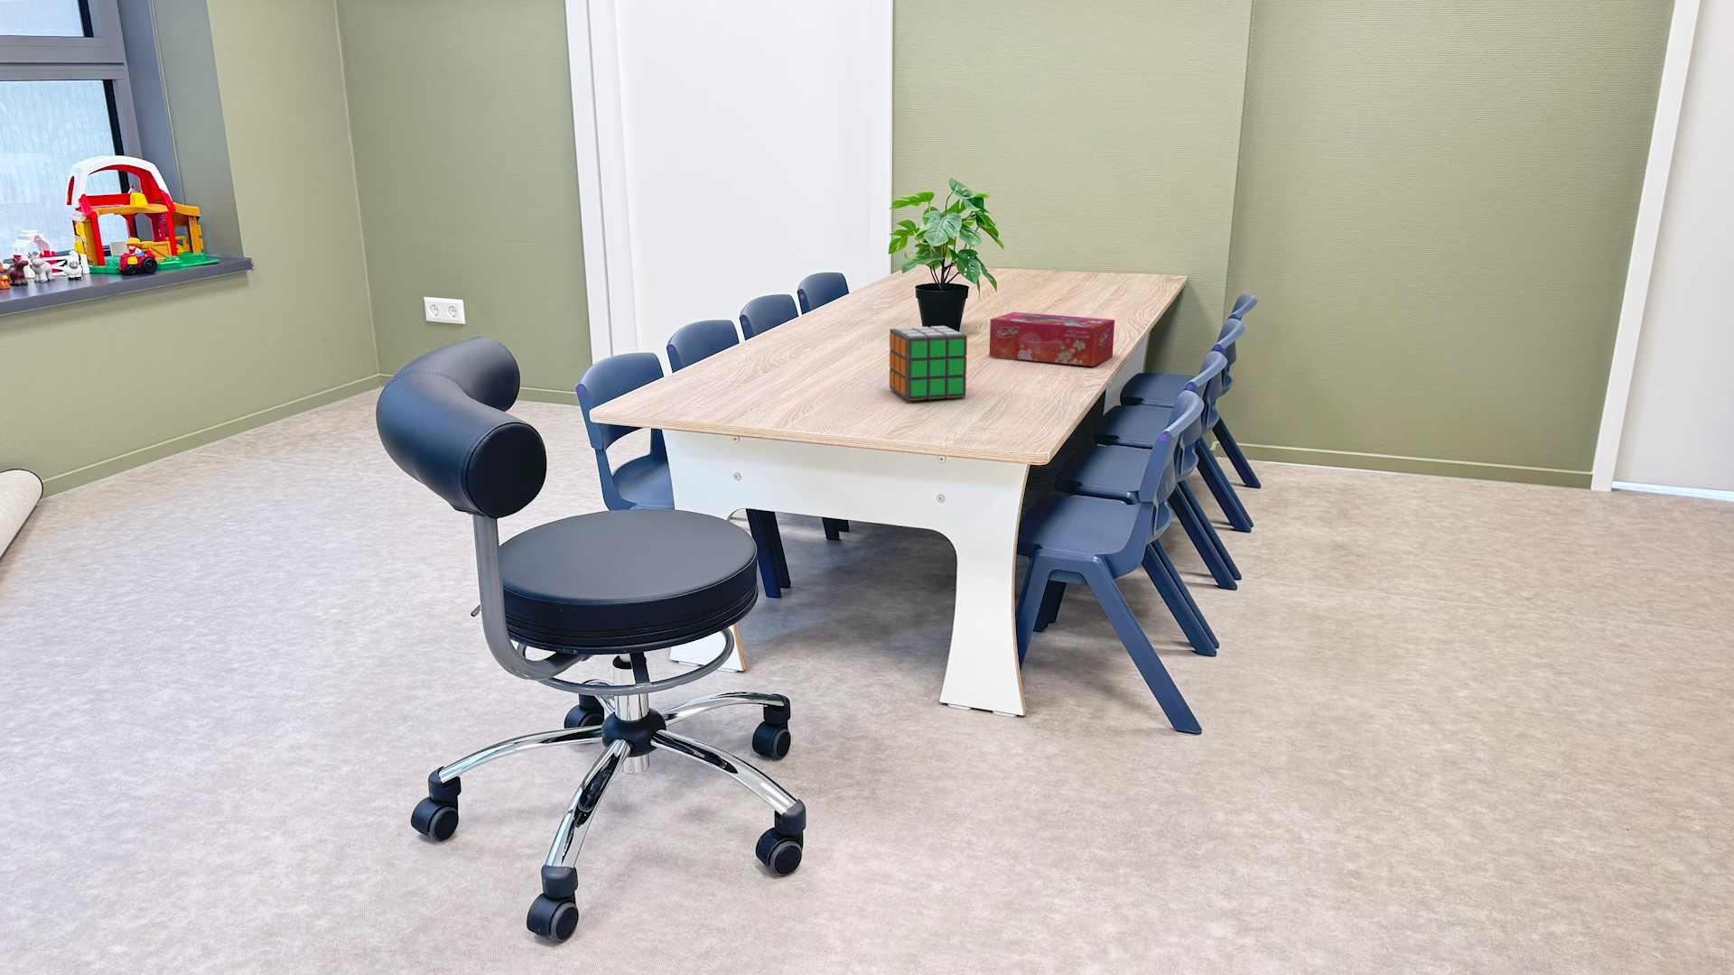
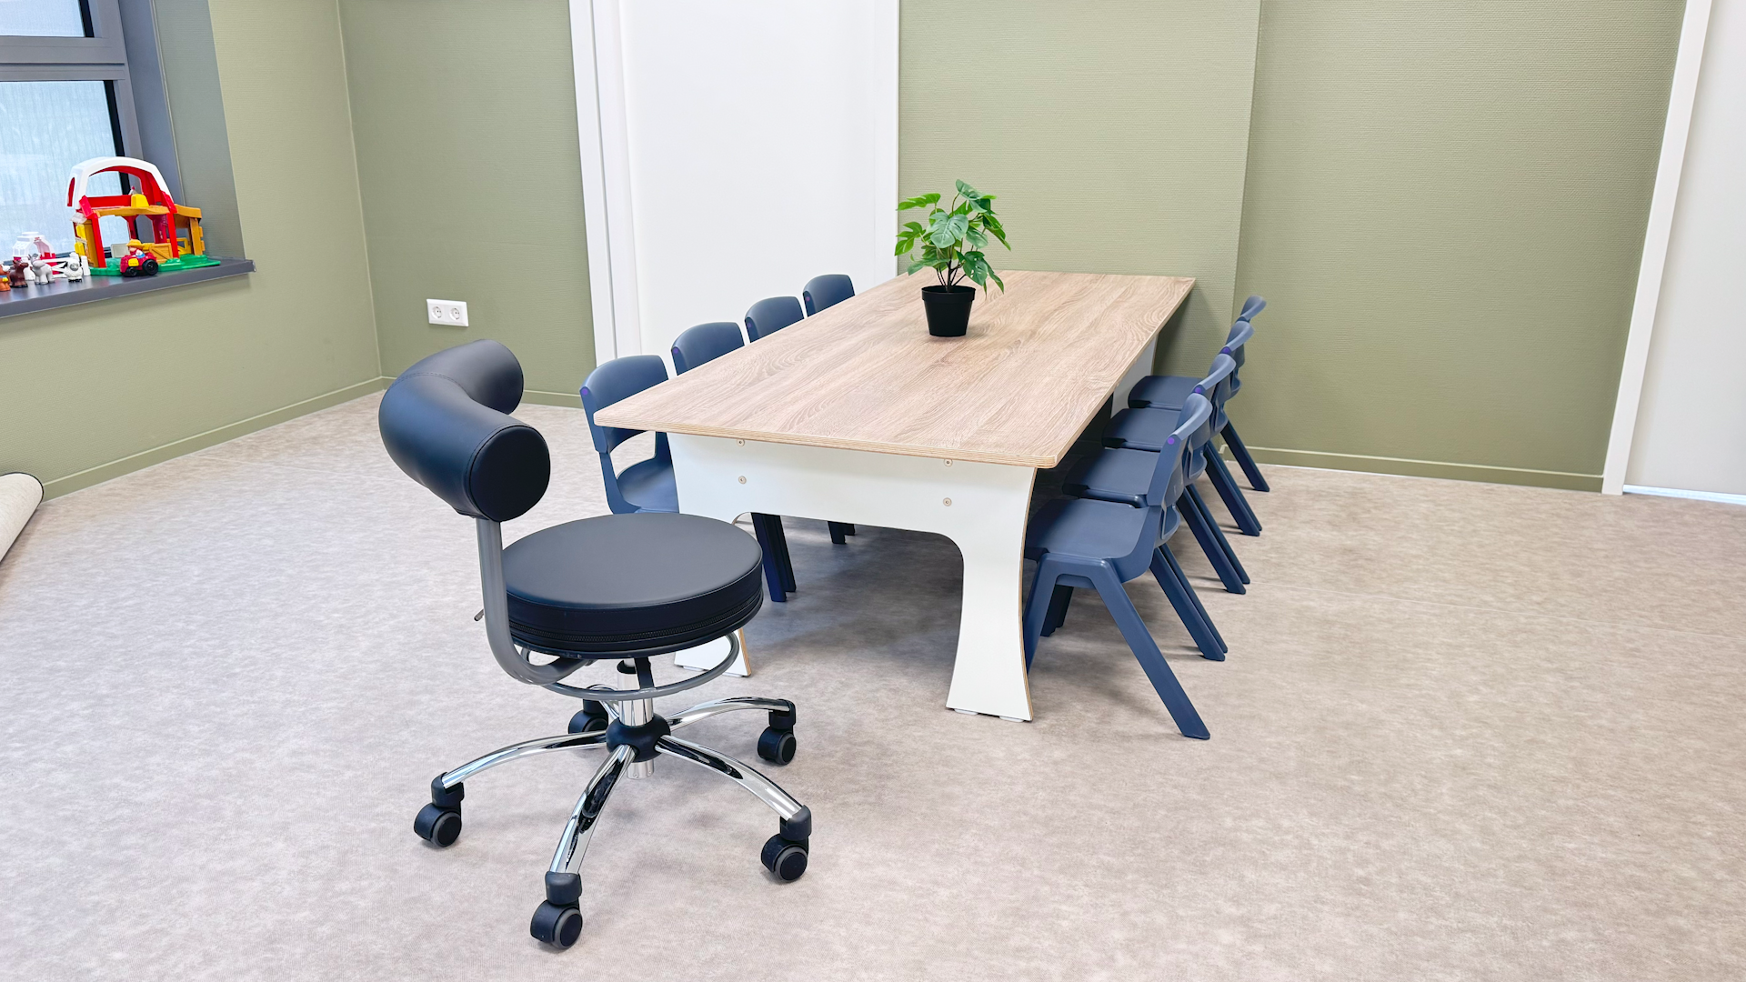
- puzzle (927, 362)
- tissue box (1052, 338)
